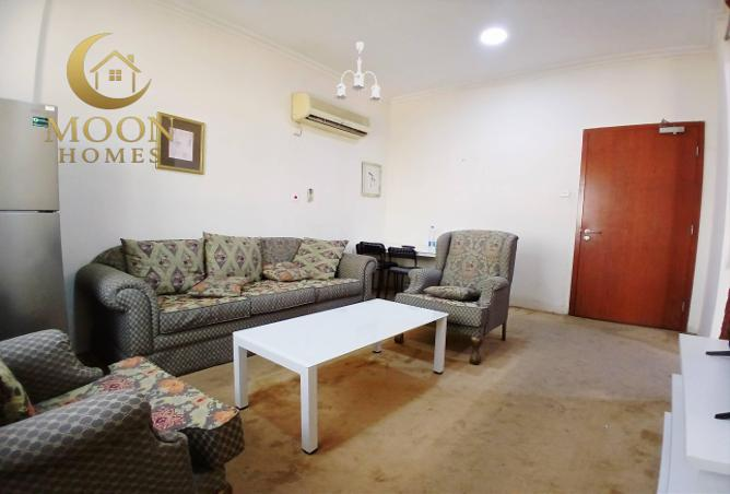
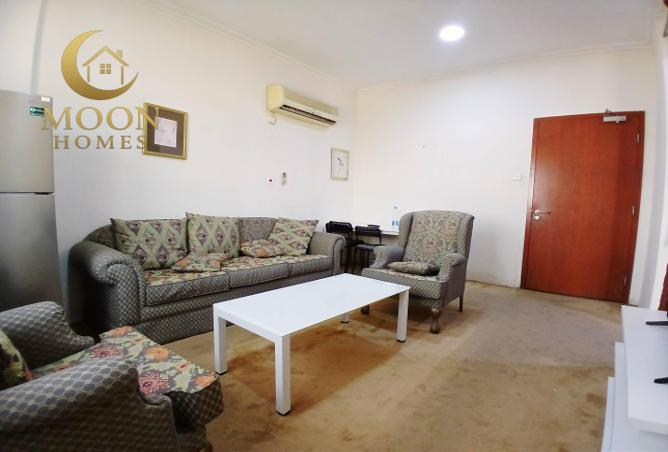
- ceiling light fixture (358, 67)
